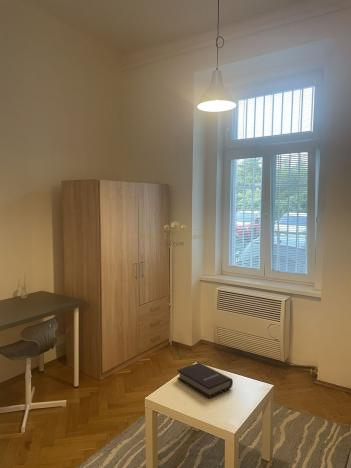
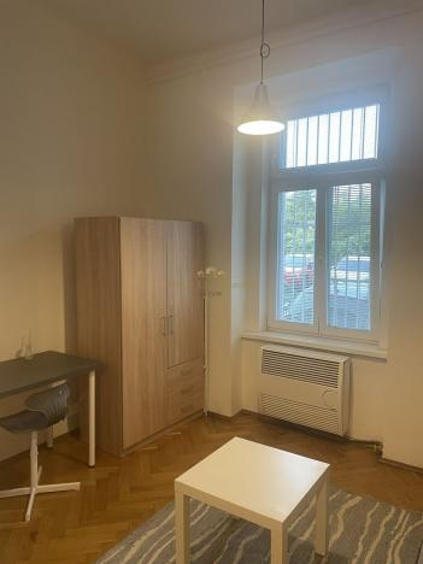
- book (204, 378)
